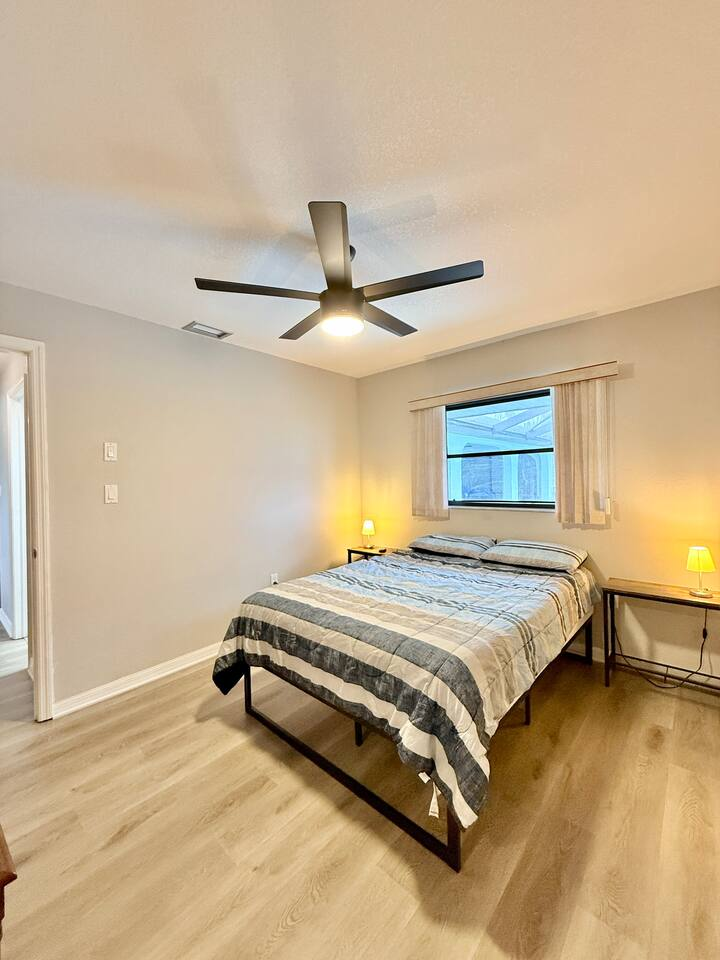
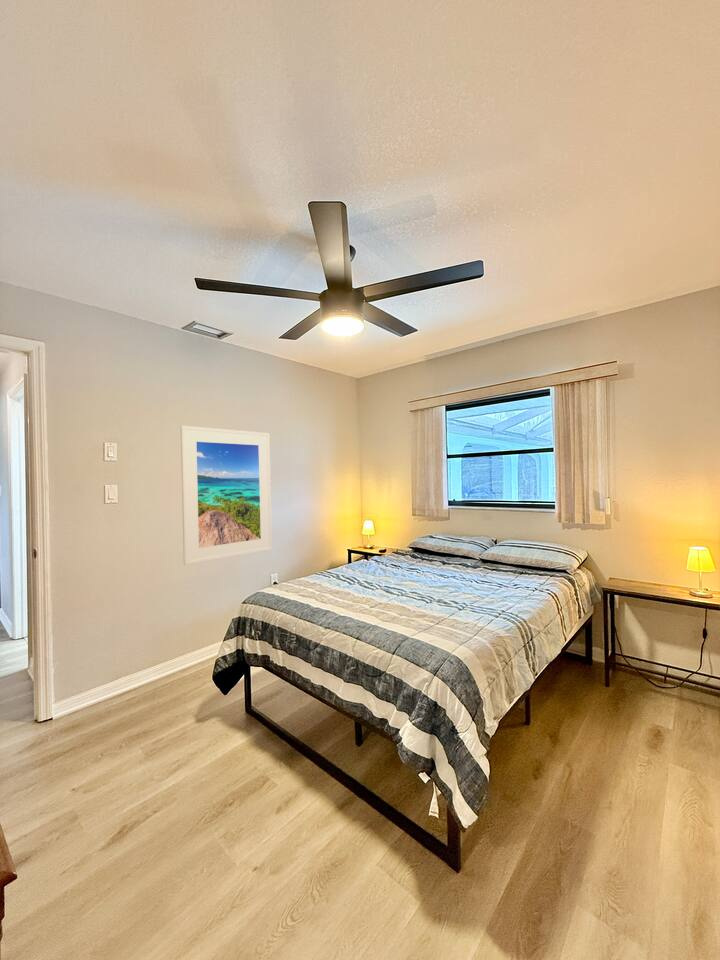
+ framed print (230, 493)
